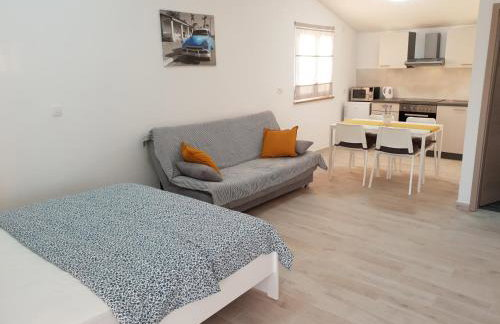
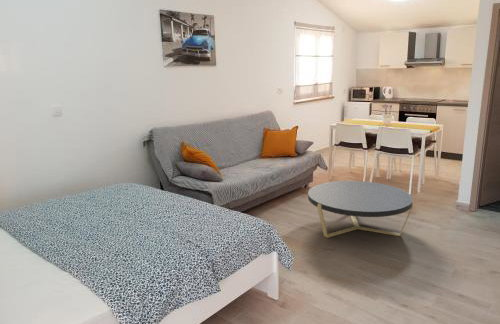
+ coffee table (358, 211)
